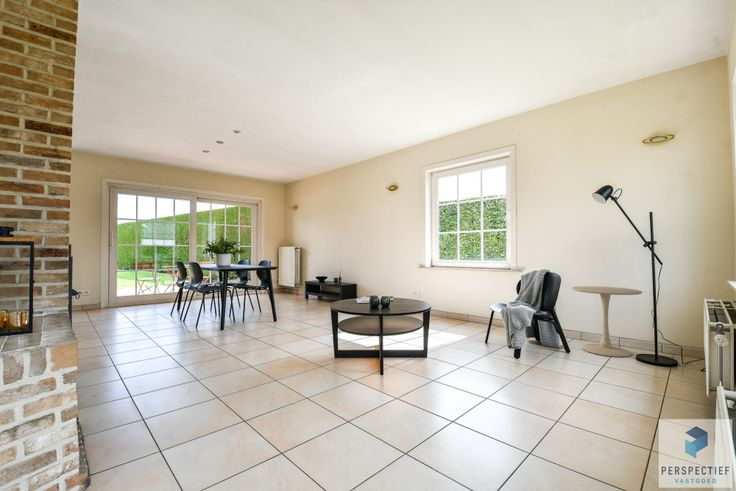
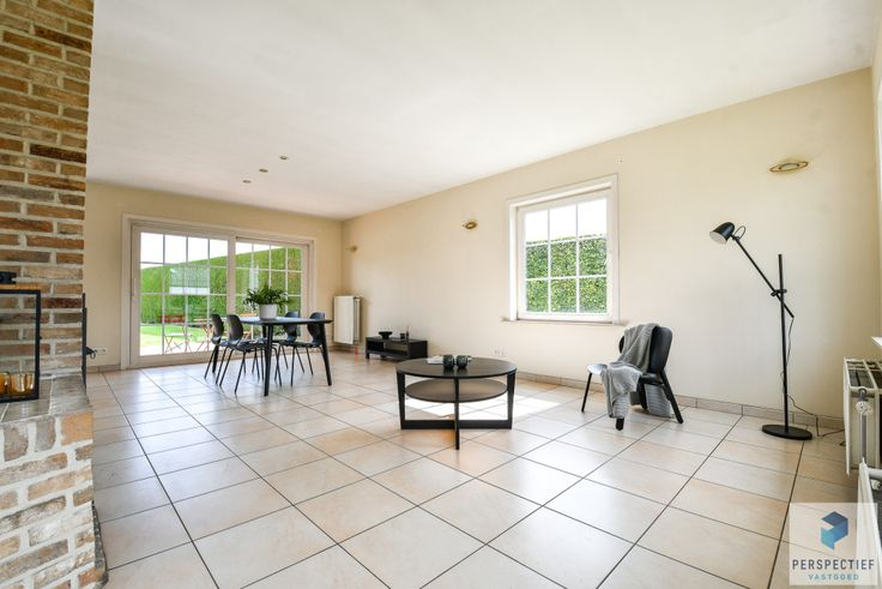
- side table (605, 319)
